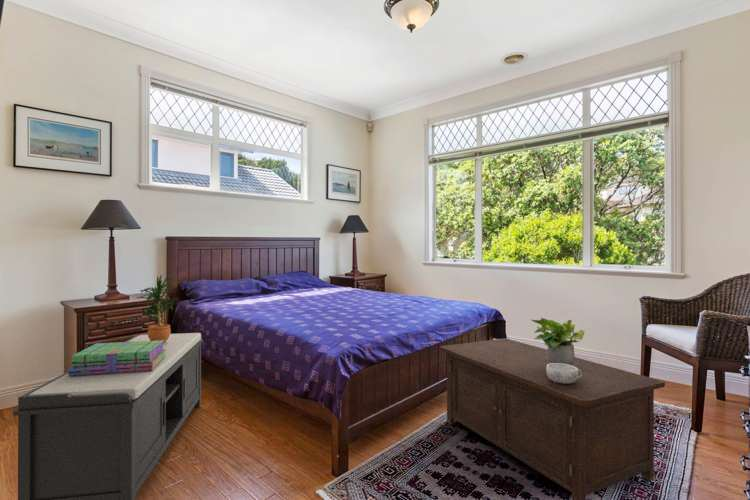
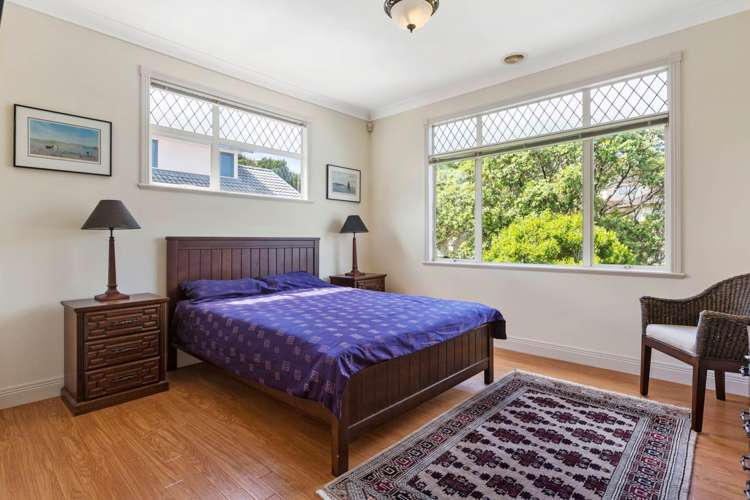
- potted plant (556, 340)
- cabinet (534, 404)
- potted plant (156, 308)
- decorative bowl (564, 373)
- bench (135, 403)
- stack of books (121, 356)
